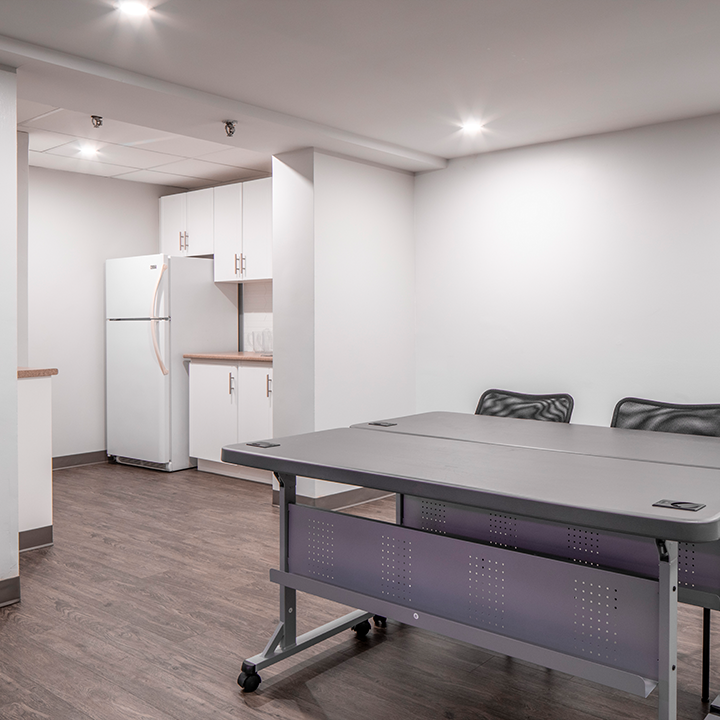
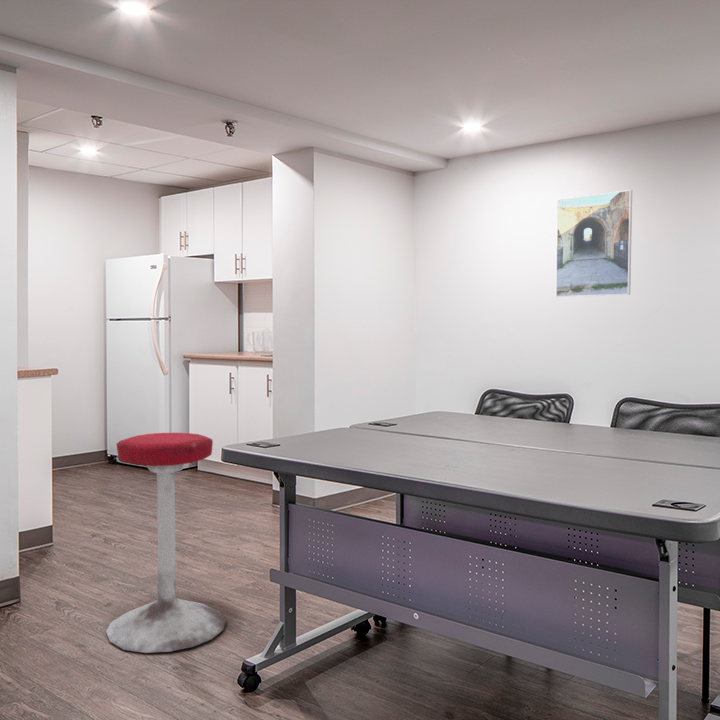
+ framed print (592, 245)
+ stool (166, 533)
